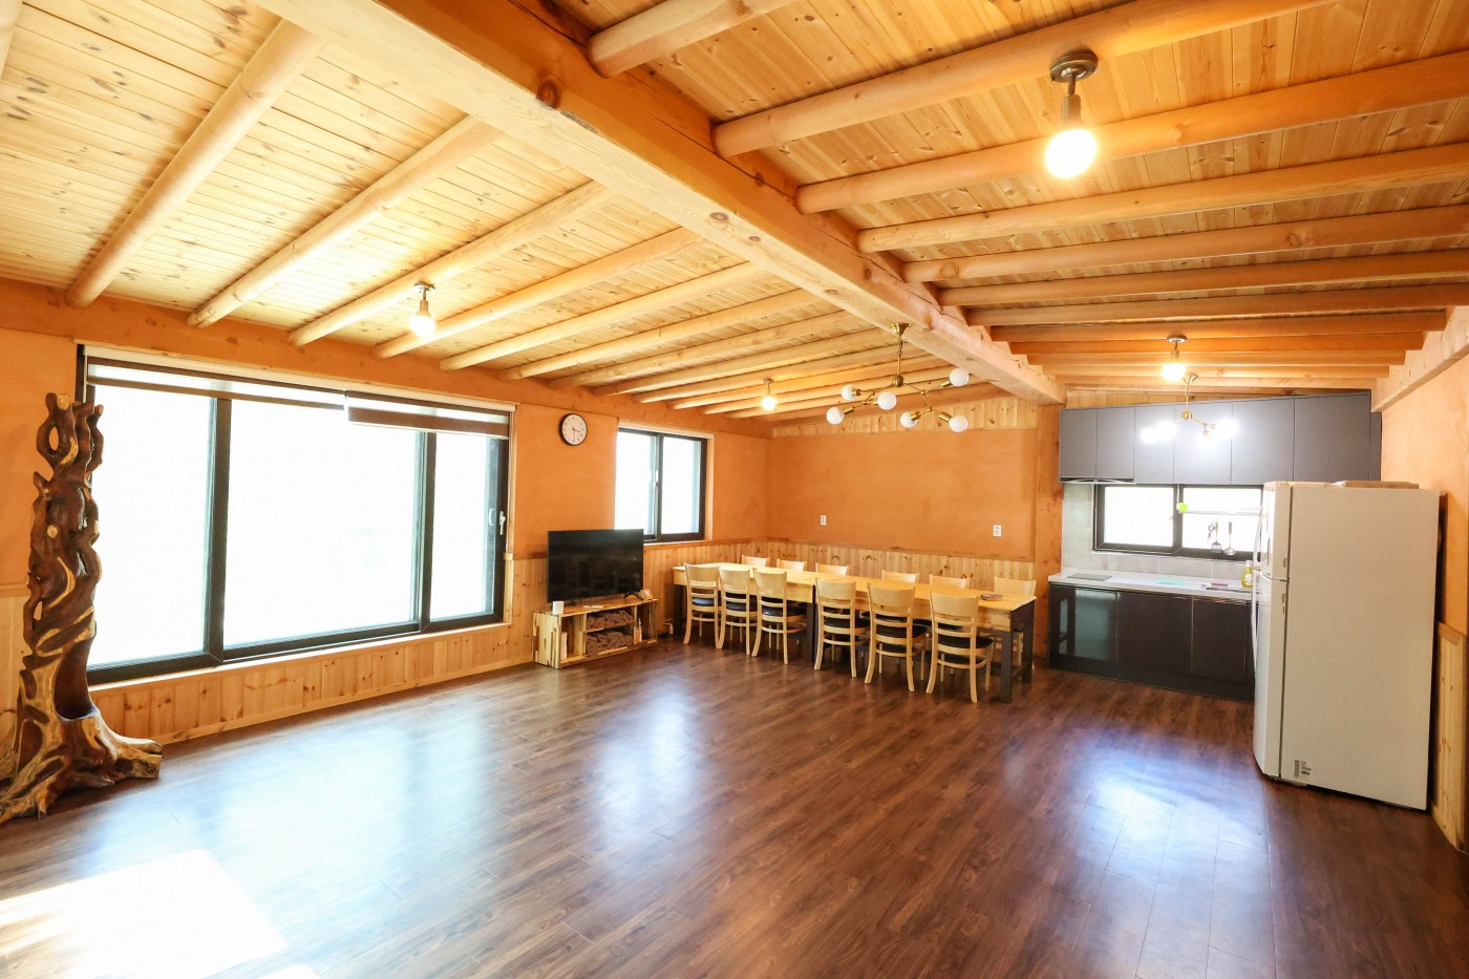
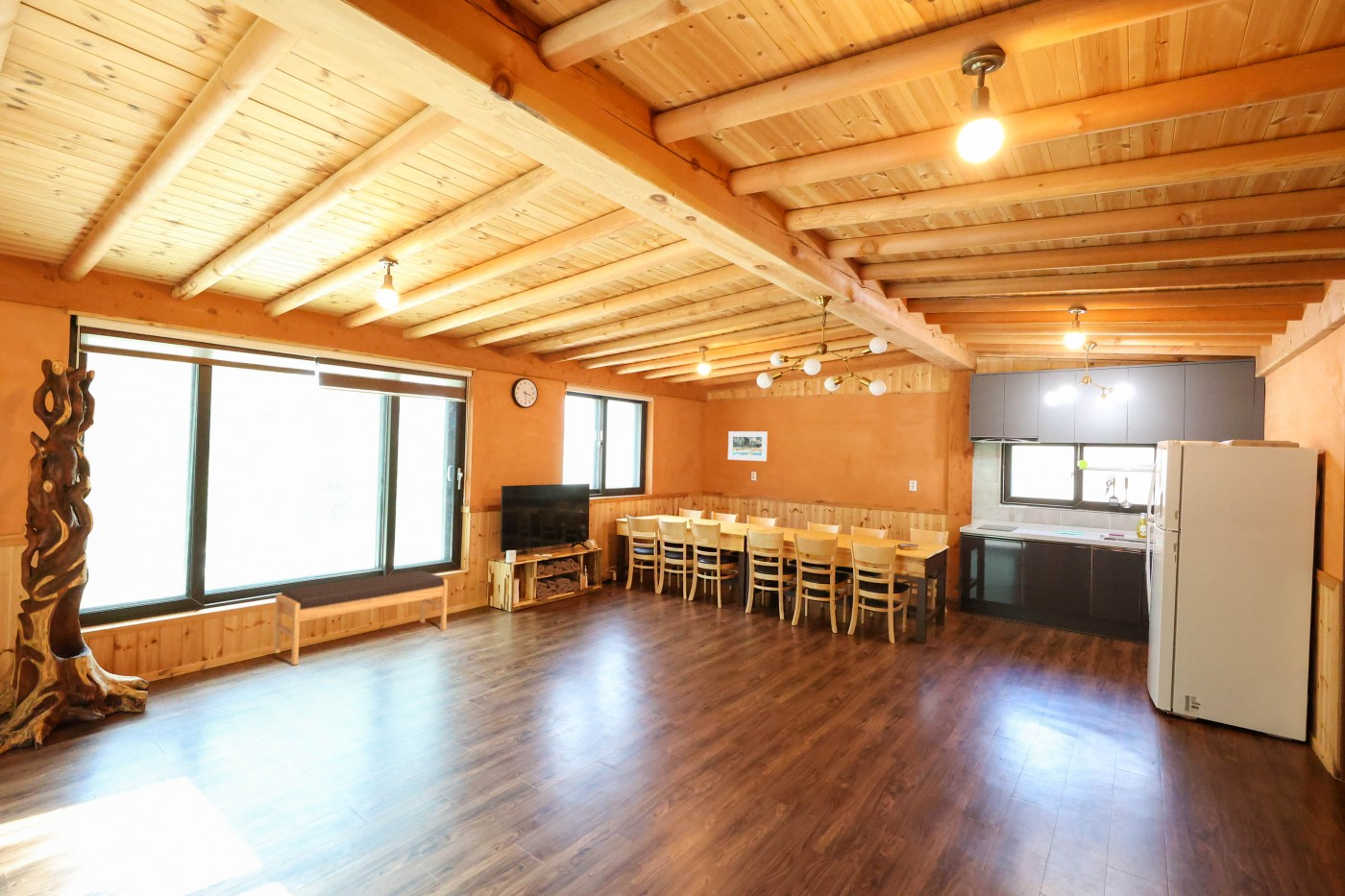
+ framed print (746, 446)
+ bench (366, 609)
